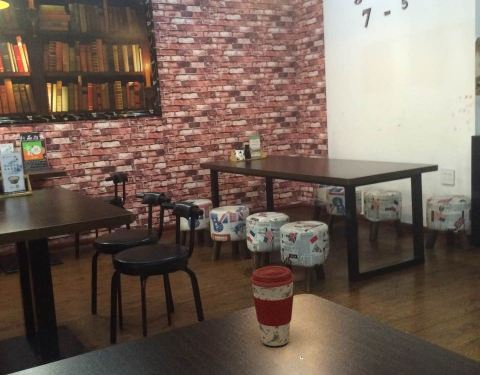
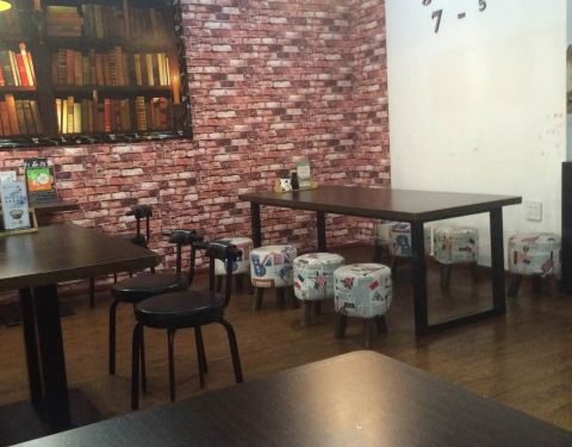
- coffee cup (273, 305)
